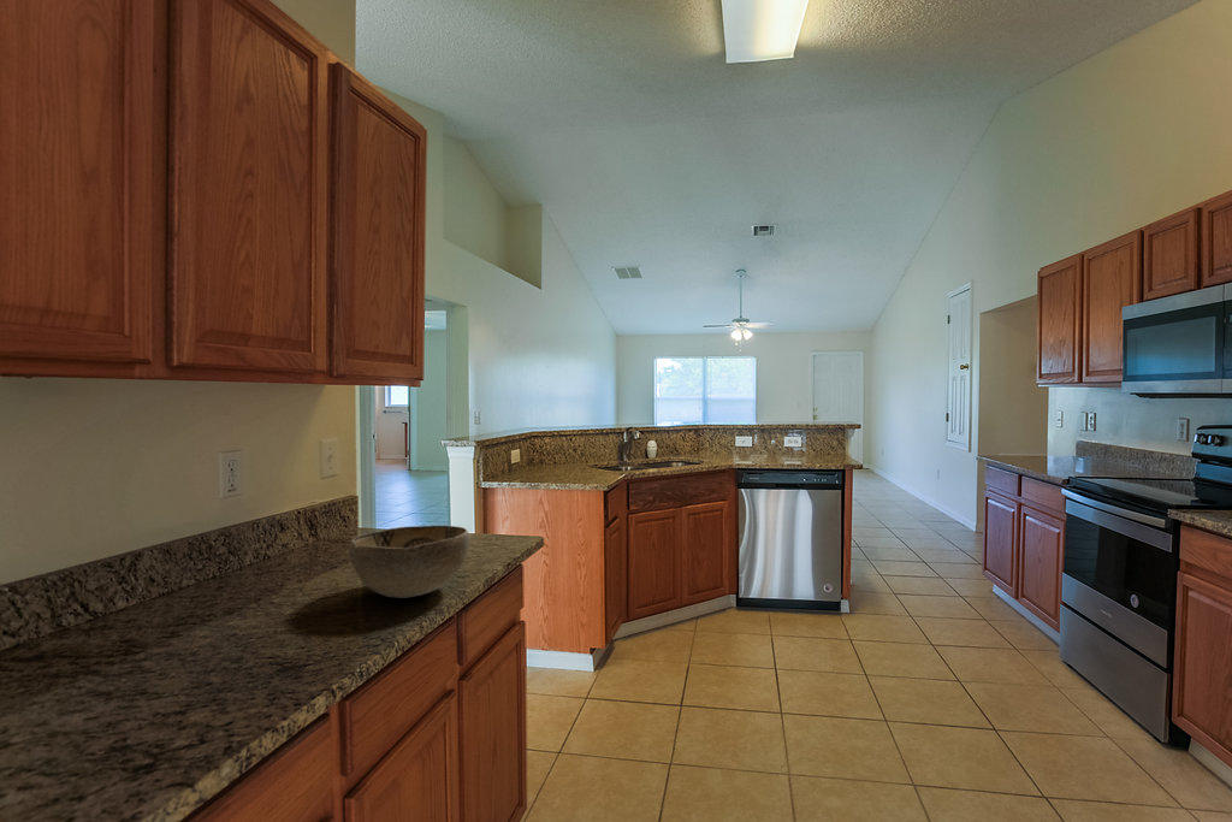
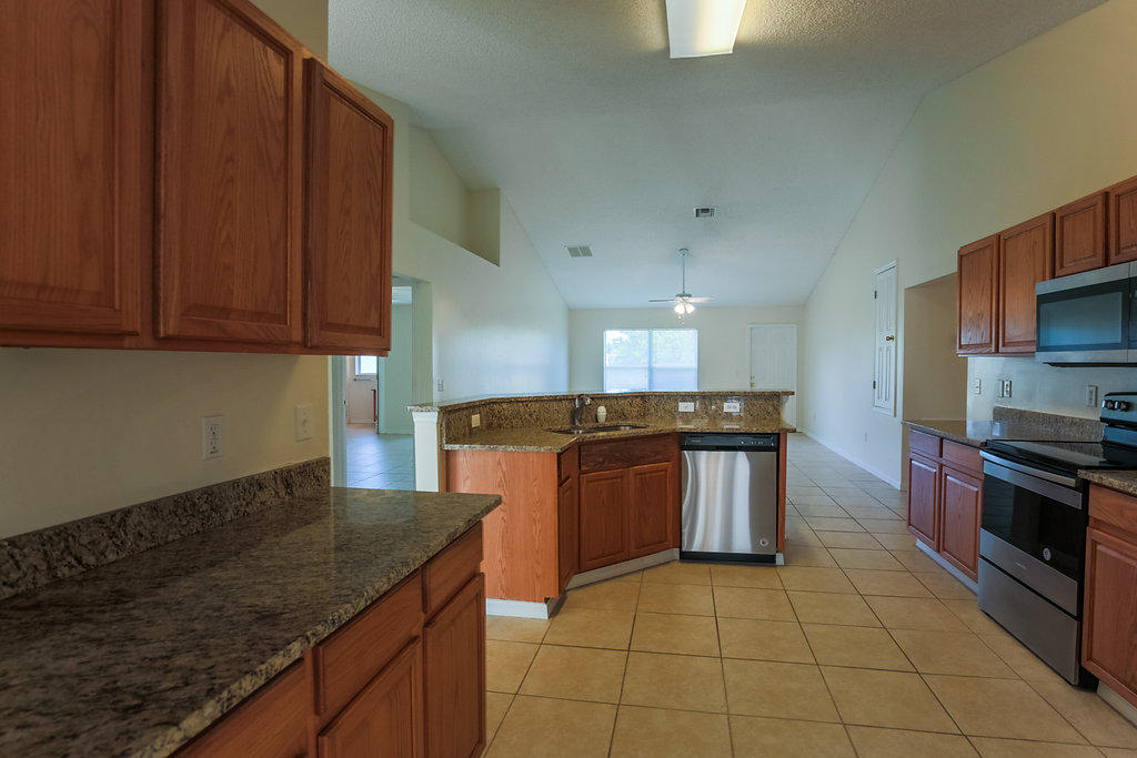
- decorative bowl (410, 561)
